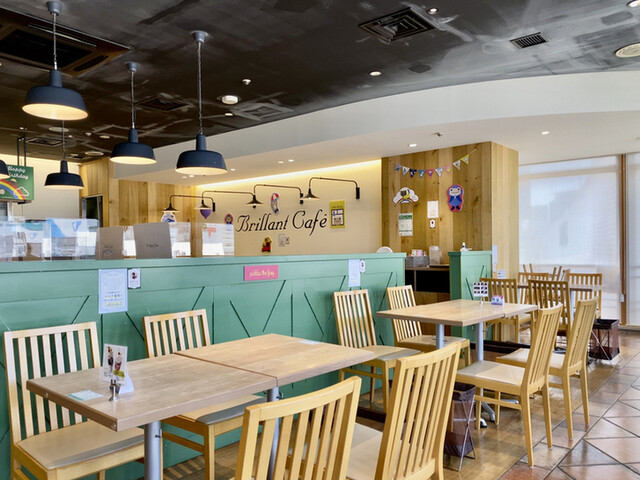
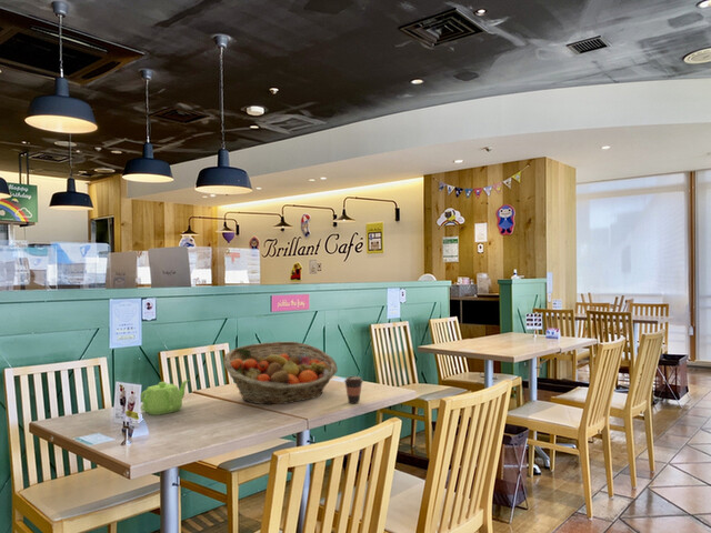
+ fruit basket (281, 371)
+ coffee cup (353, 390)
+ teapot (166, 395)
